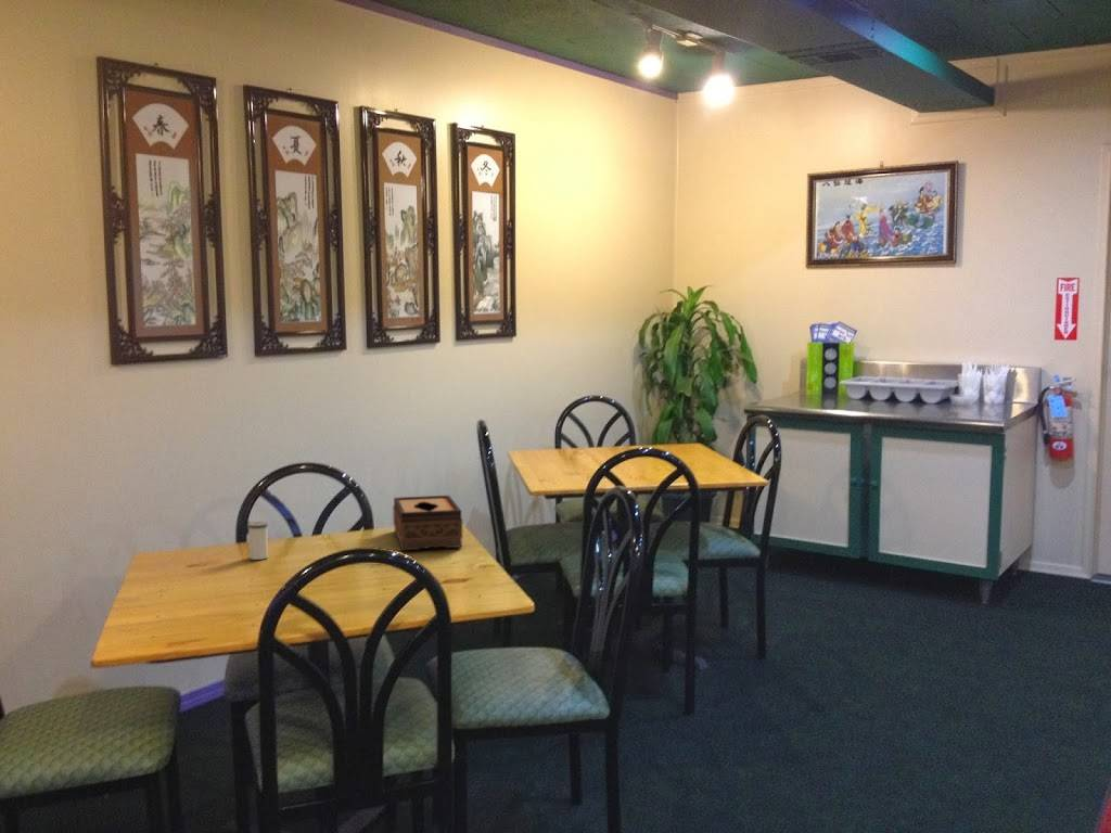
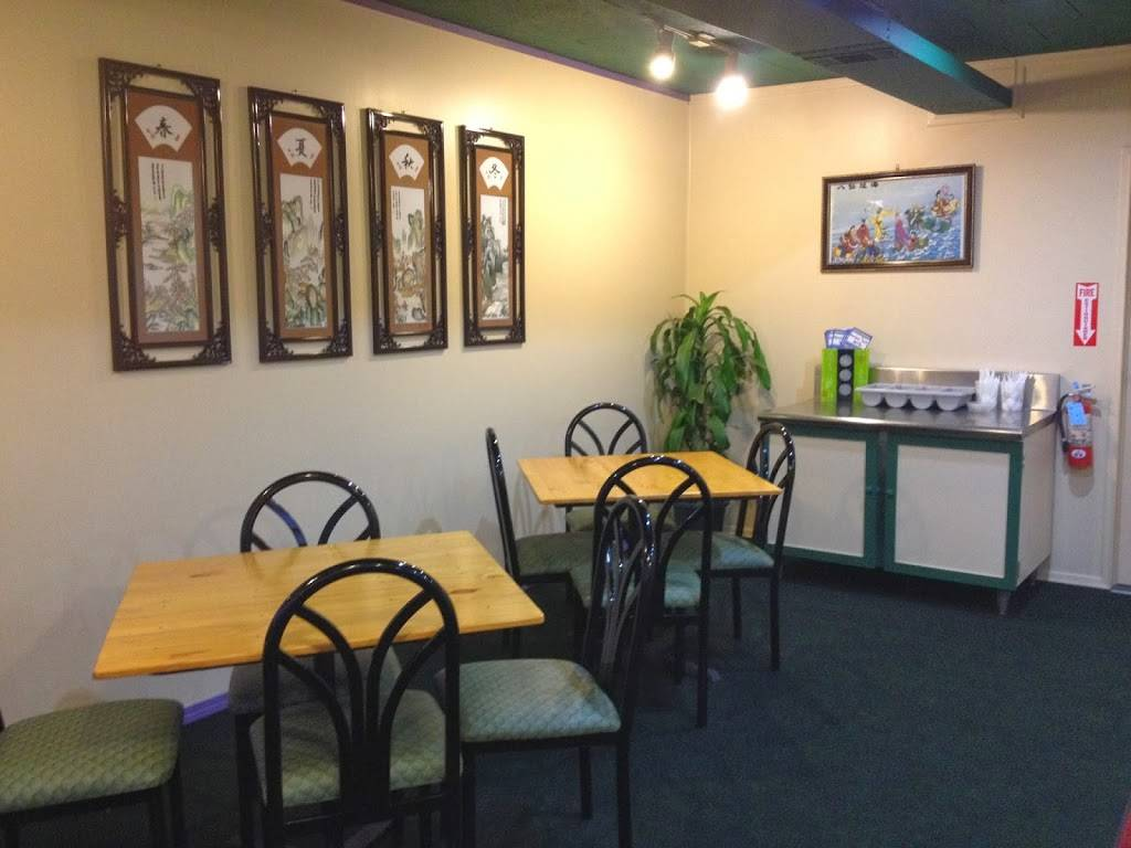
- salt shaker (258, 540)
- tissue box (426, 521)
